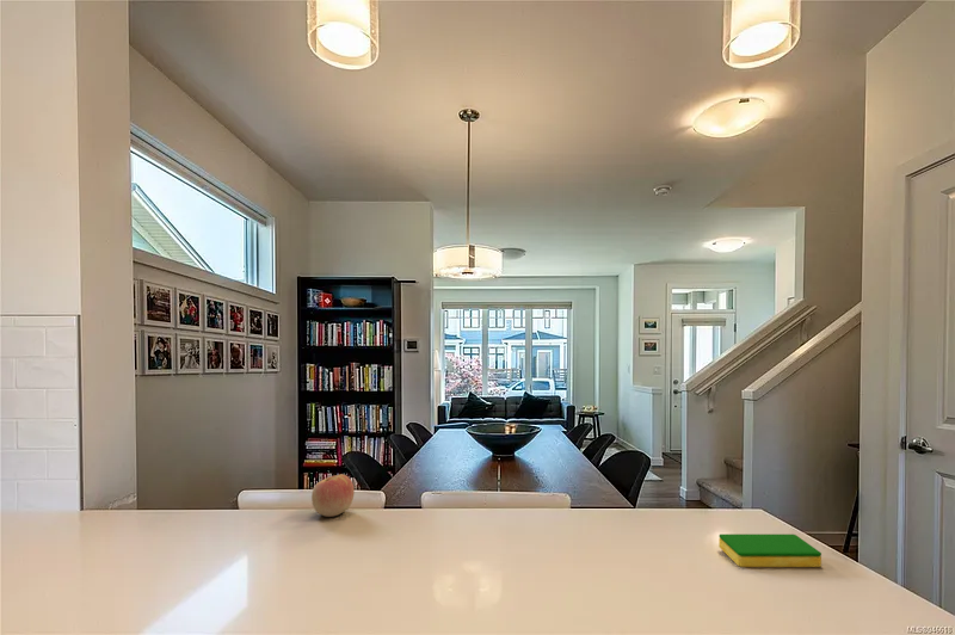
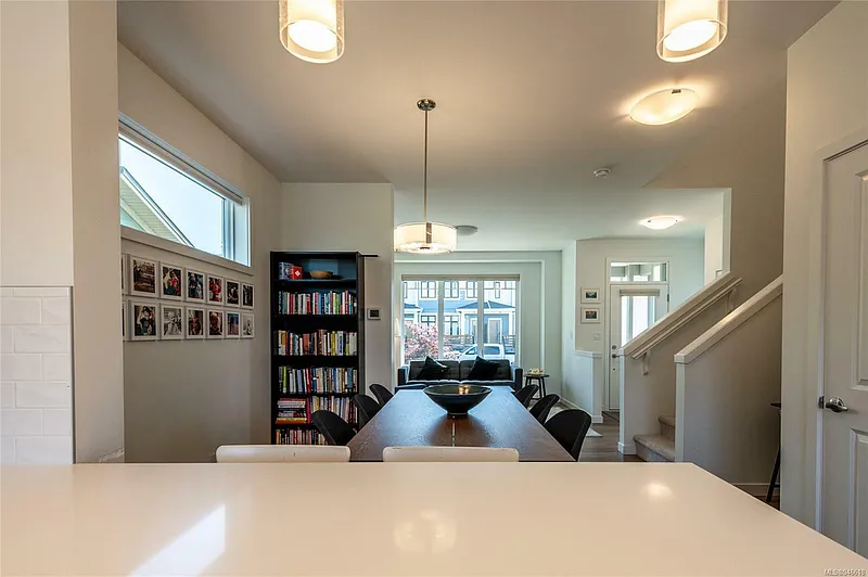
- apple (332, 494)
- dish sponge (768, 549)
